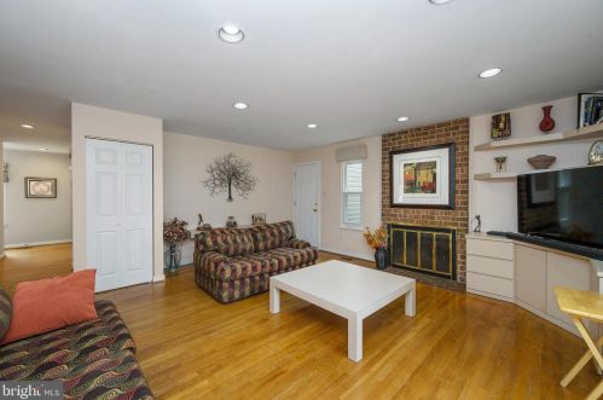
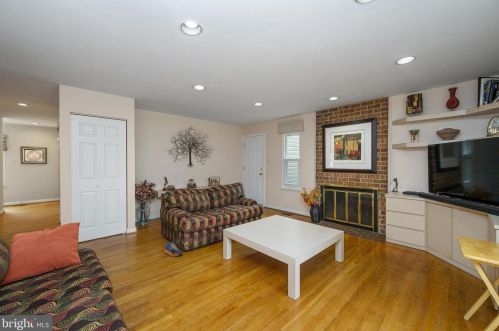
+ shoe (173, 248)
